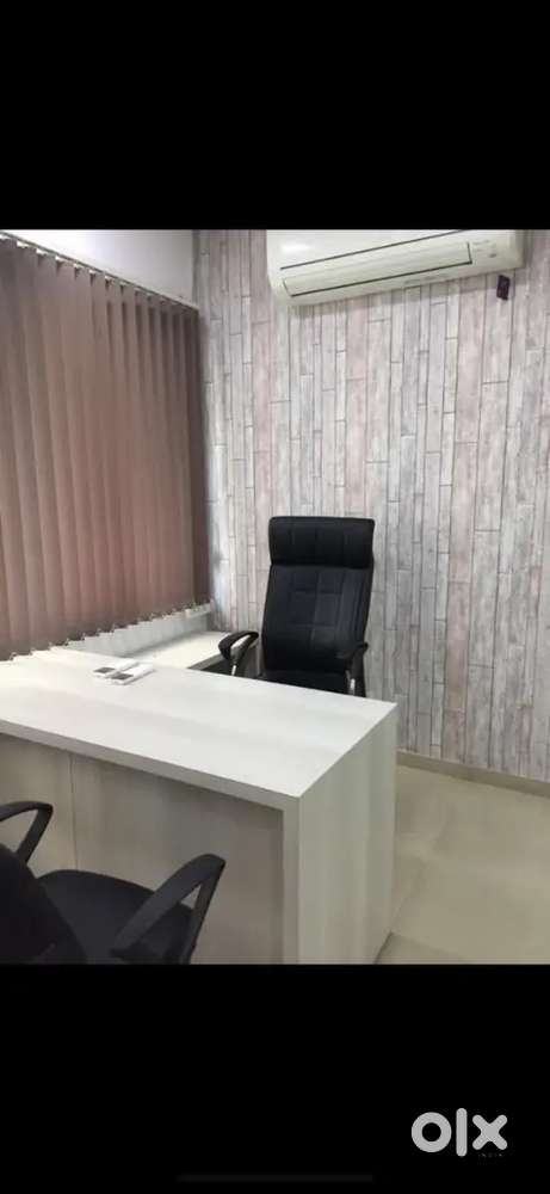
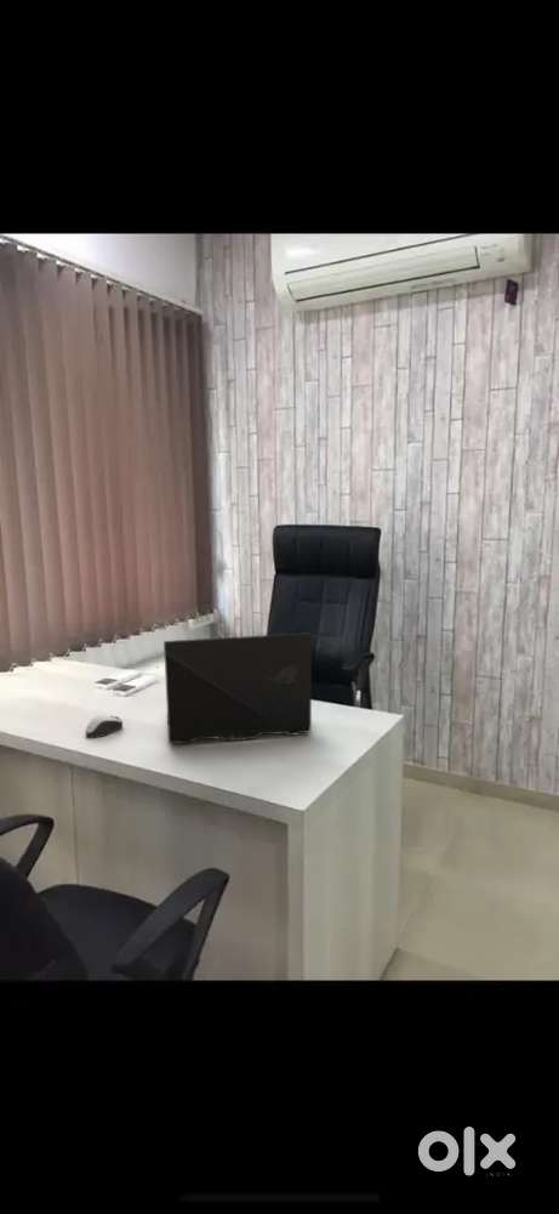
+ computer mouse (104, 724)
+ laptop (234, 675)
